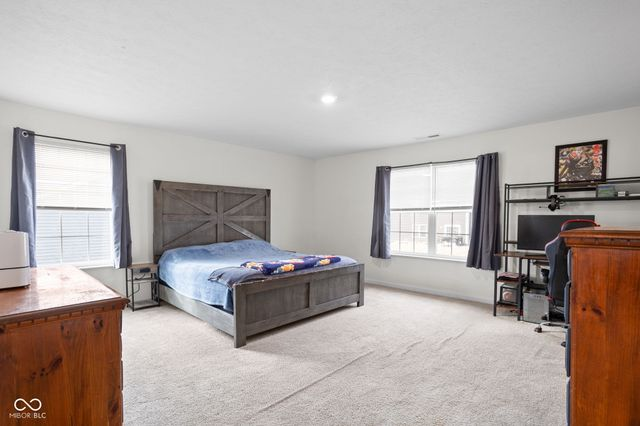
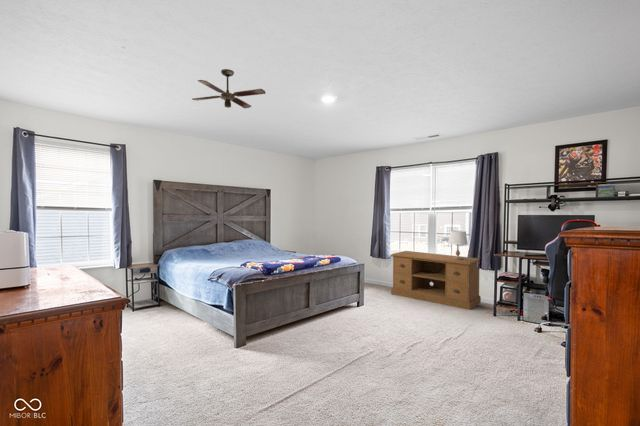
+ table lamp (457, 244)
+ tv stand (433, 277)
+ ceiling fan (227, 89)
